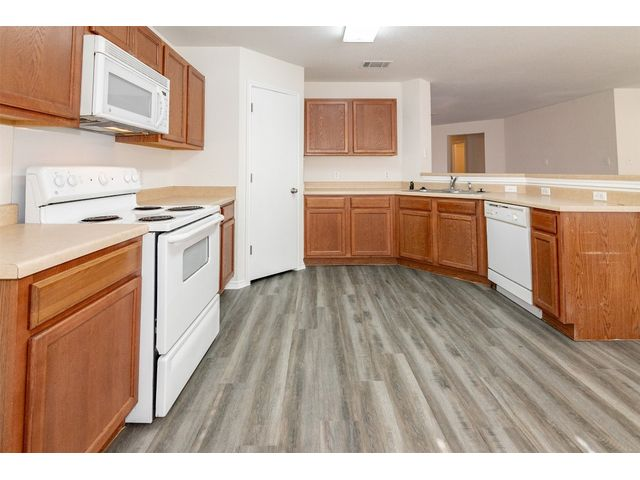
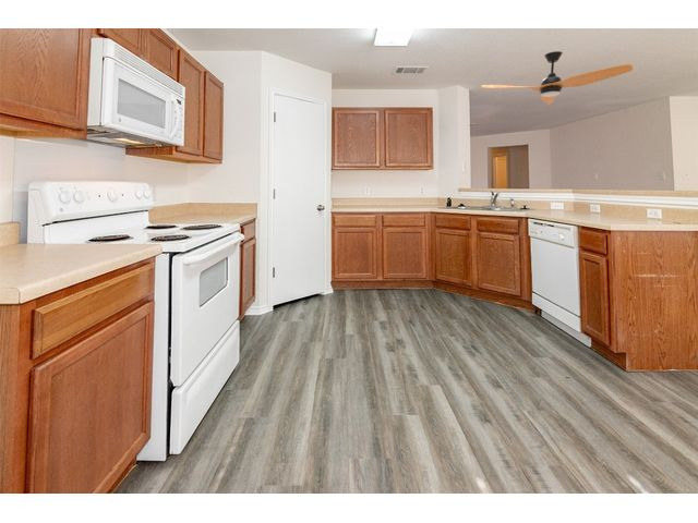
+ electric fan (551, 80)
